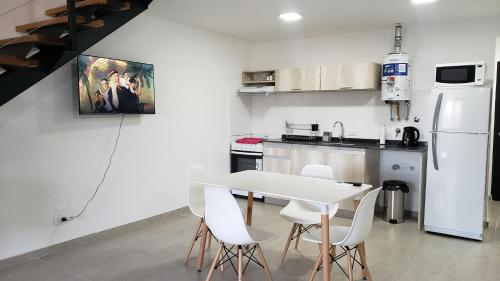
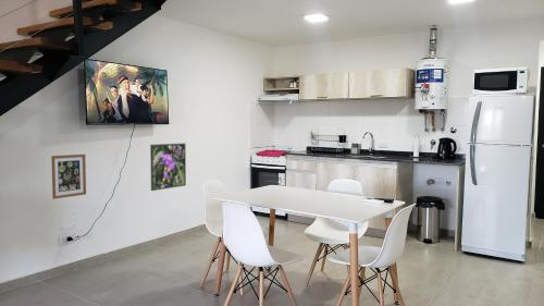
+ wall art (69, 175)
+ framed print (169, 166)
